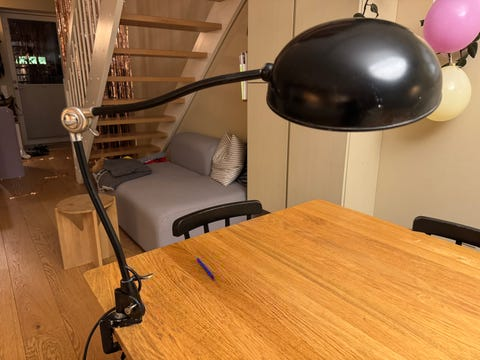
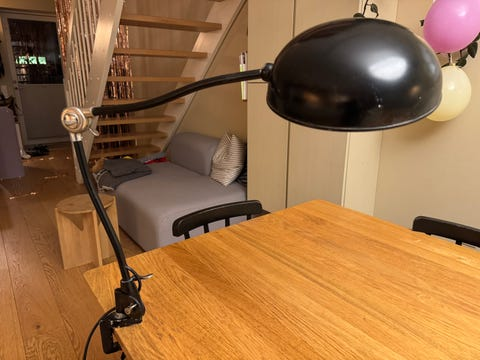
- pen (204, 266)
